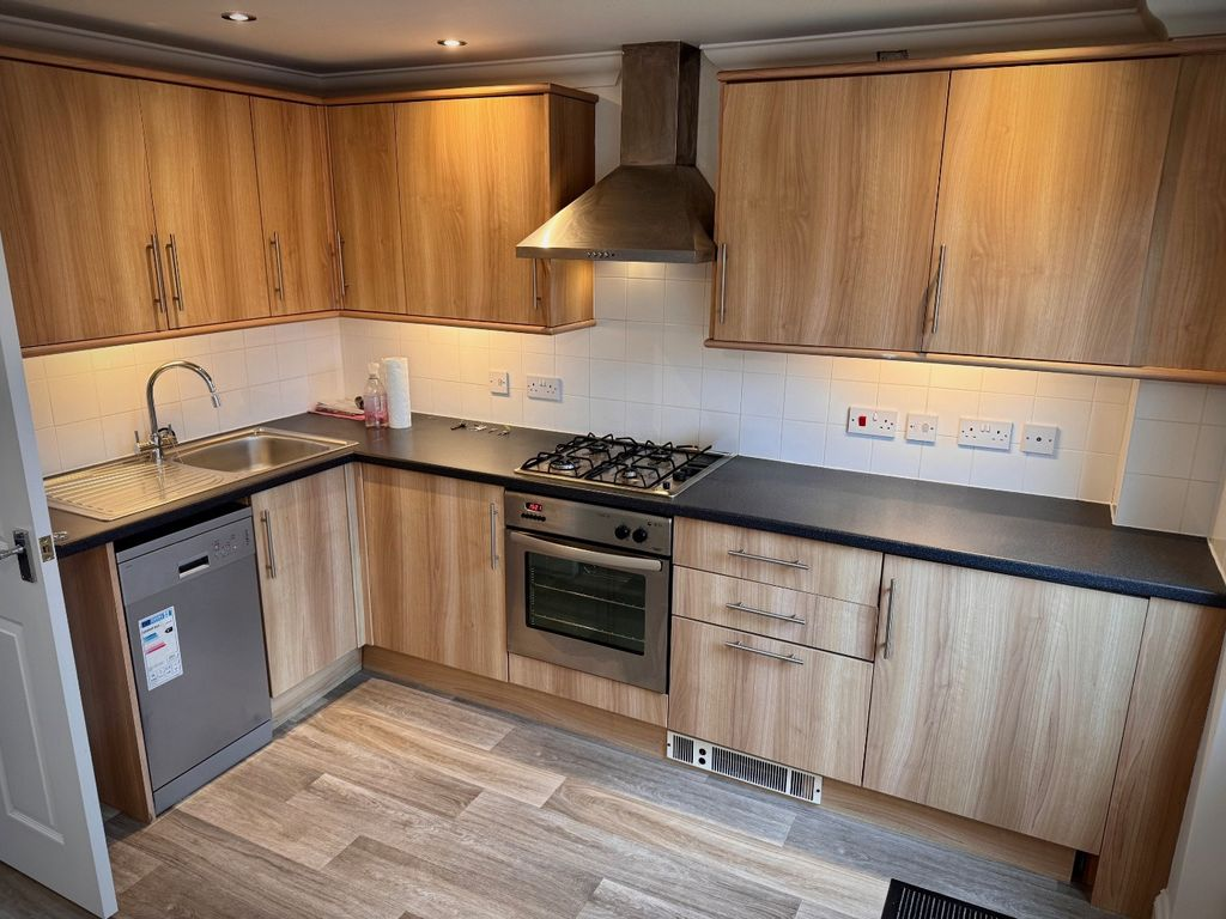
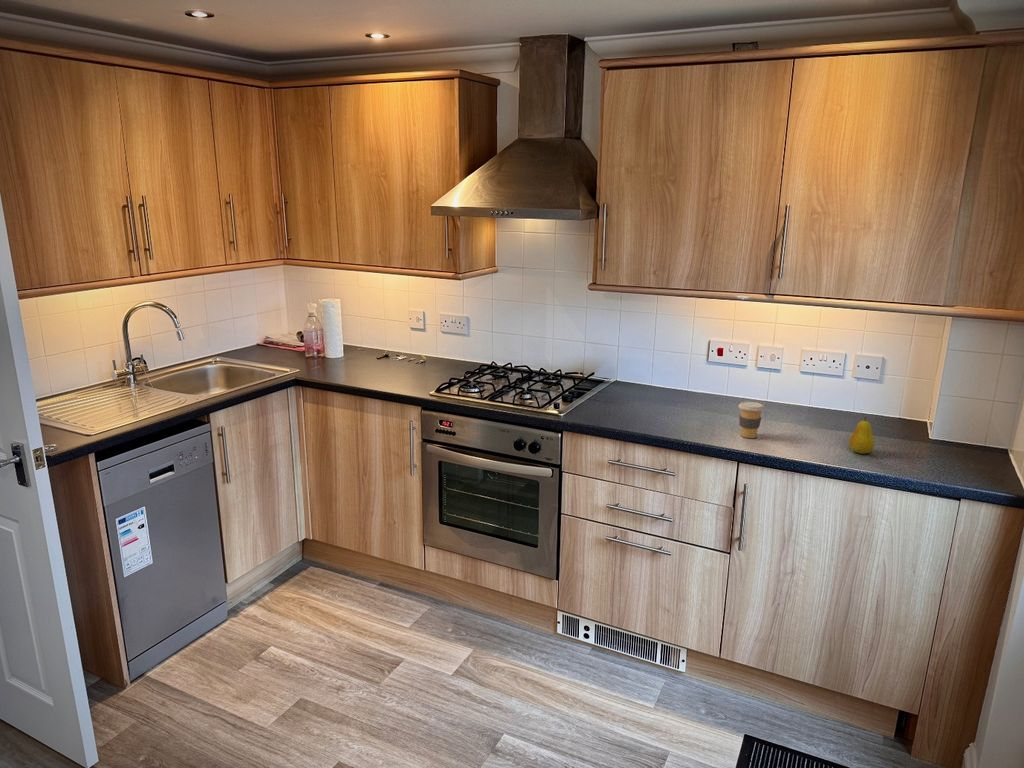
+ fruit (863, 434)
+ coffee cup (750, 420)
